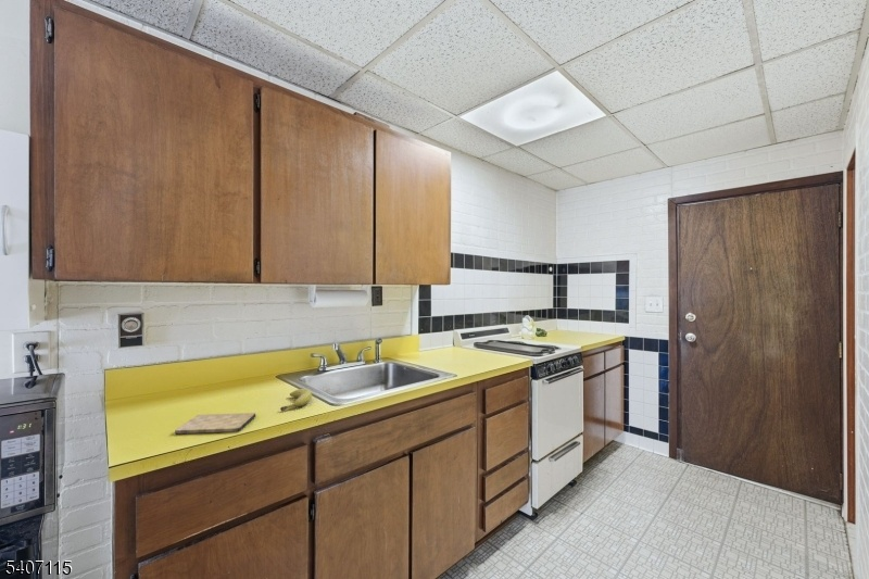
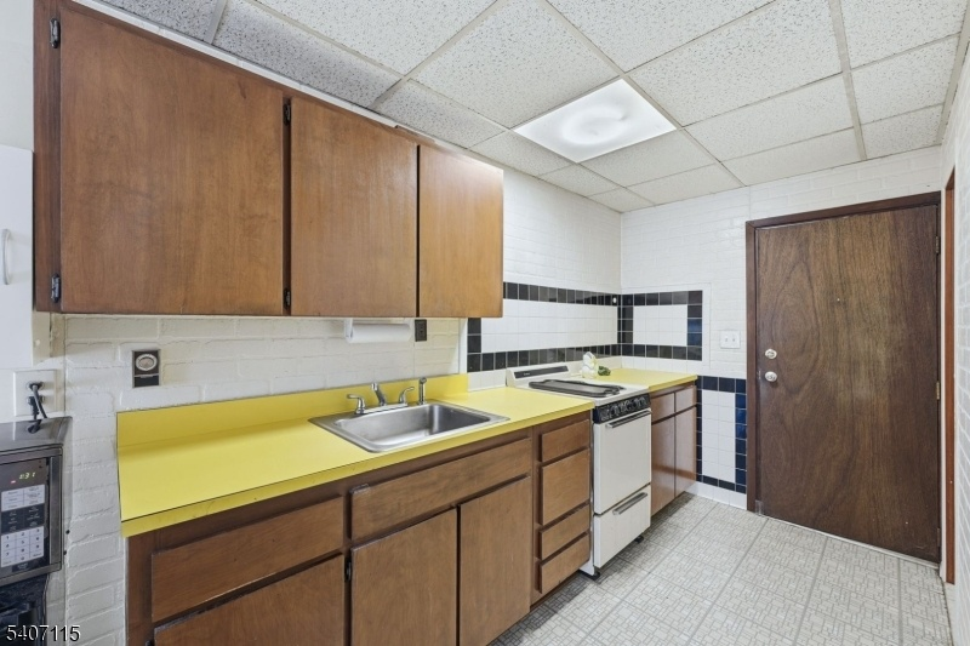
- fruit (298, 397)
- cutting board (217, 423)
